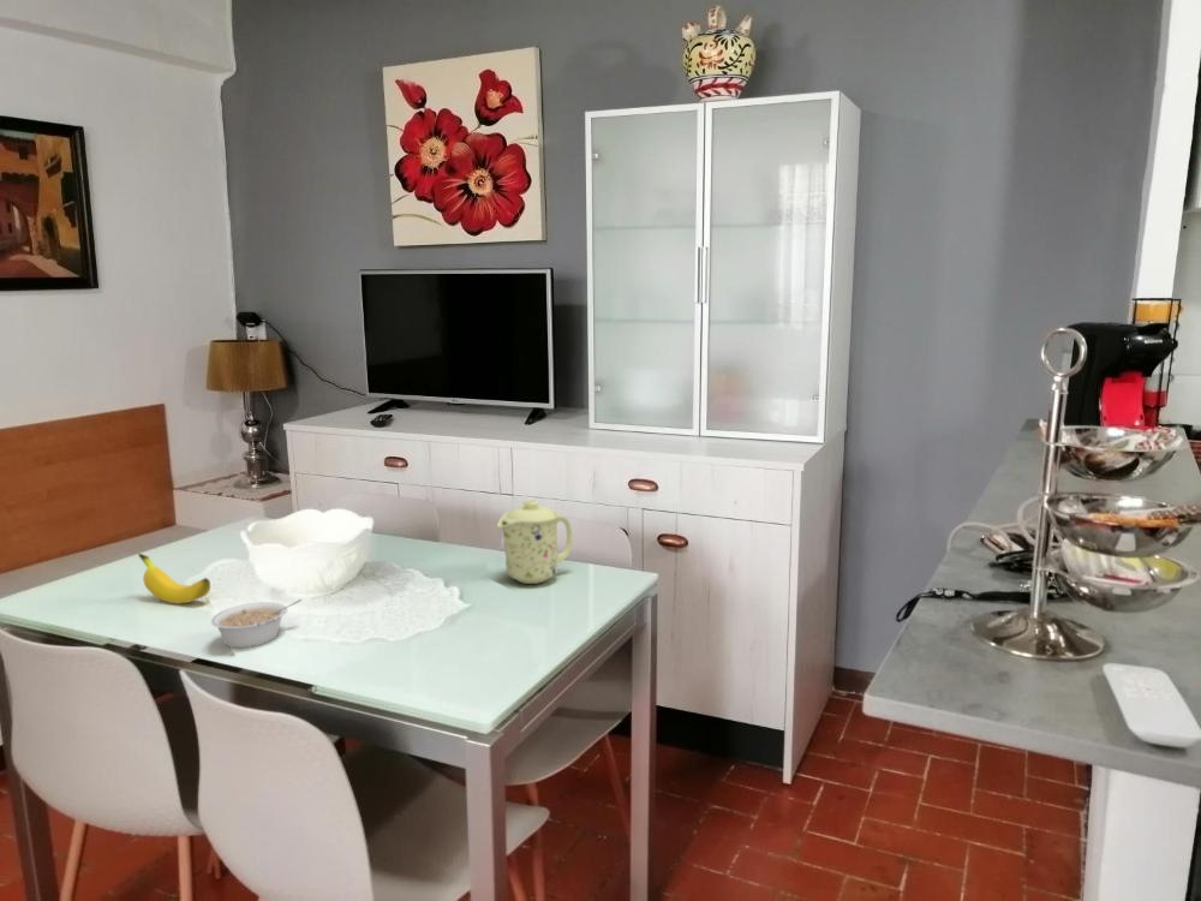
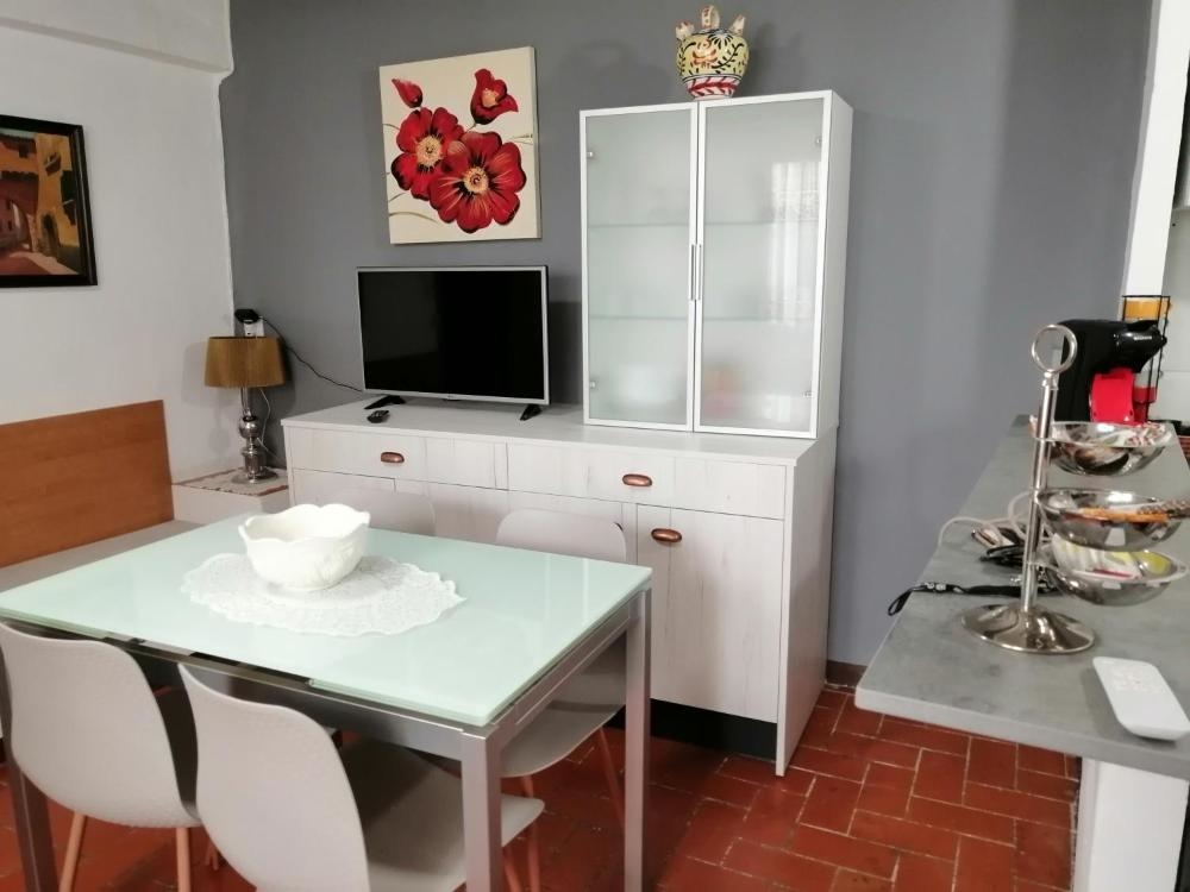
- banana (173, 580)
- mug (534, 539)
- legume (252, 622)
